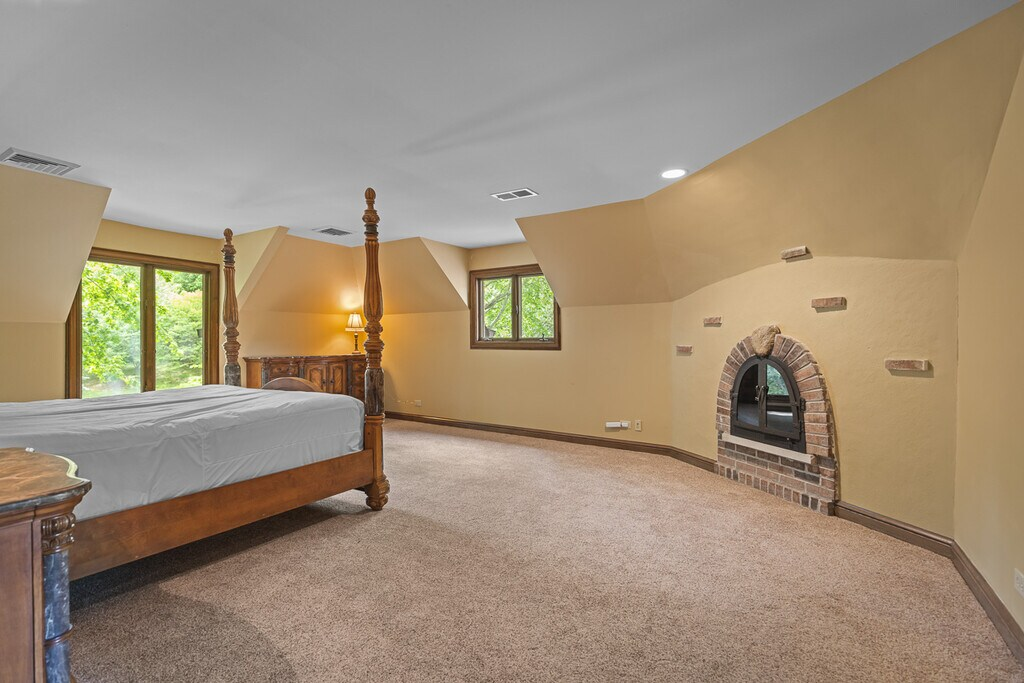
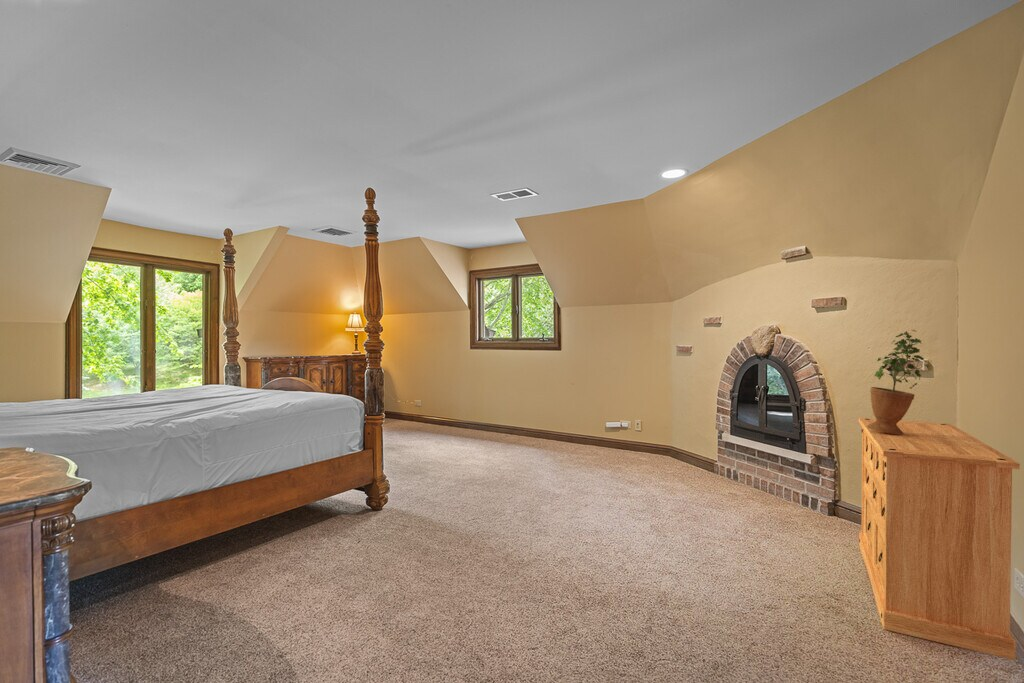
+ dresser (920, 512)
+ potted plant (893, 380)
